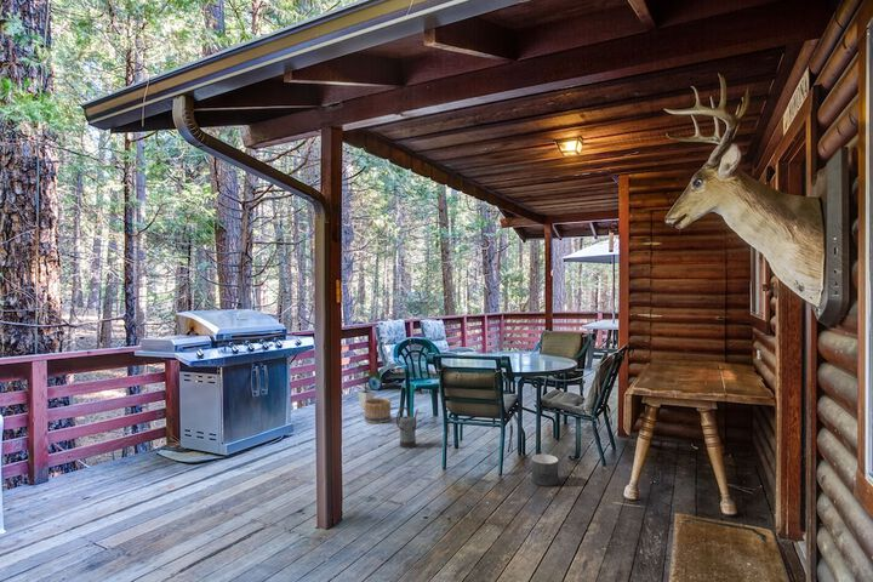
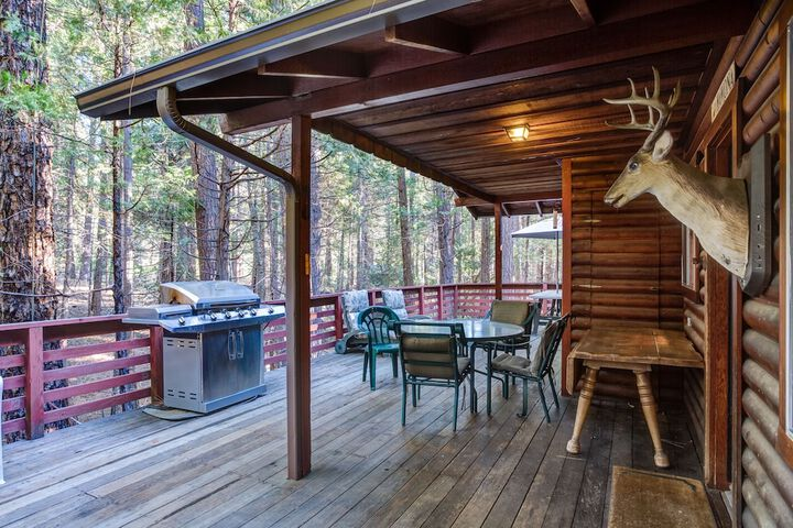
- house plant (364, 388)
- planter (544, 469)
- basket (377, 410)
- watering can (407, 424)
